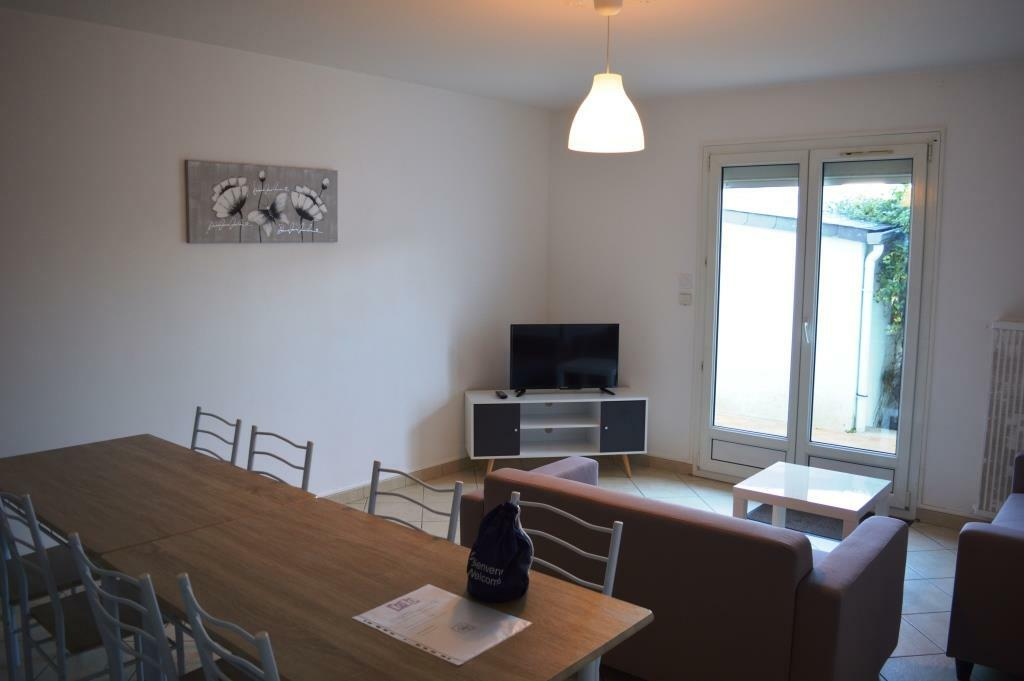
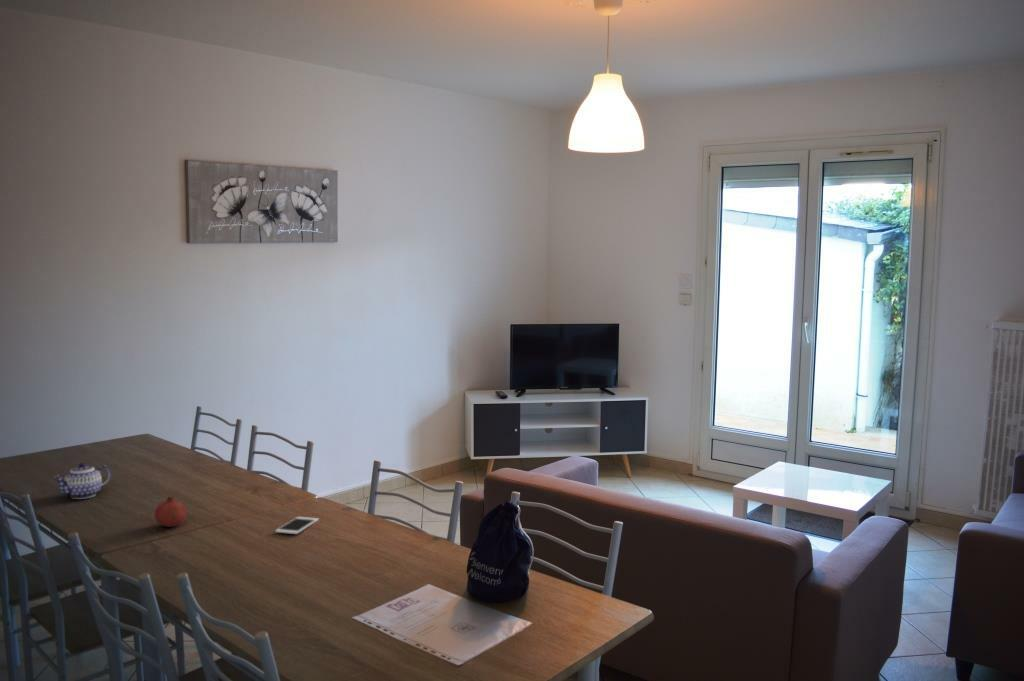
+ teapot (83, 479)
+ fruit (170, 511)
+ cell phone (297, 525)
